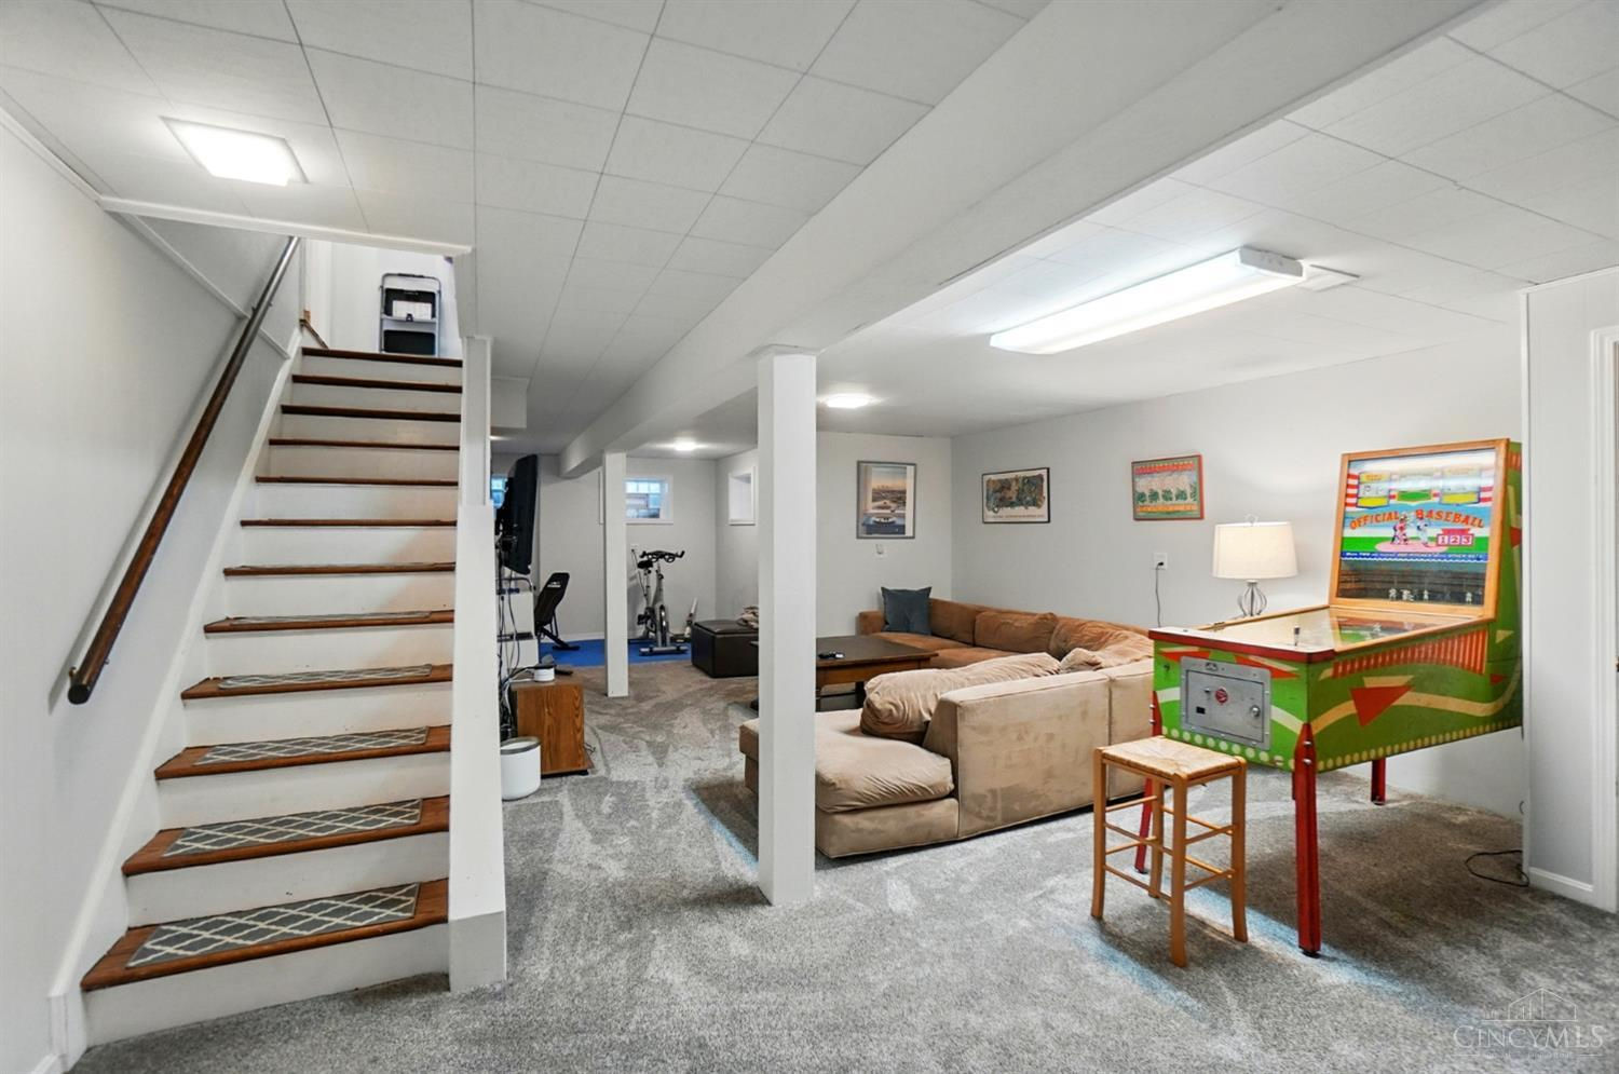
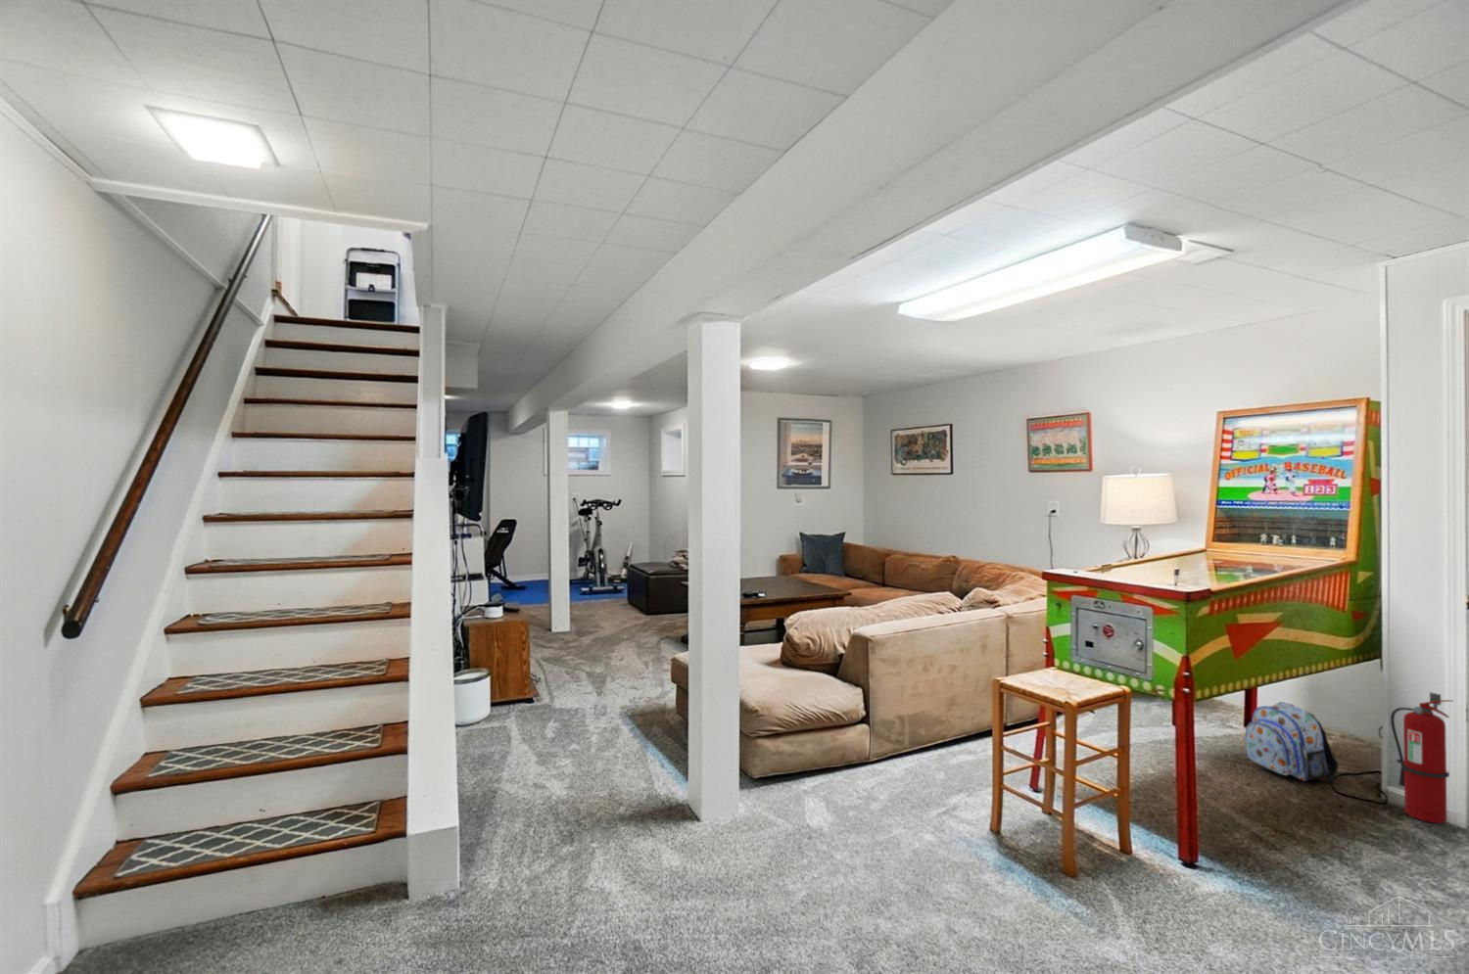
+ backpack (1284, 738)
+ fire extinguisher (1420, 753)
